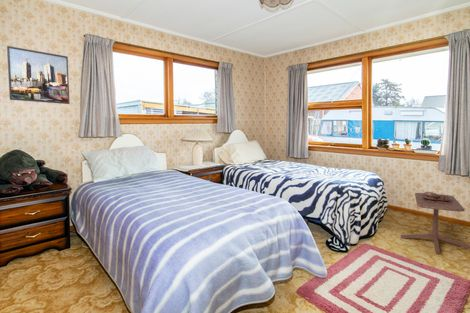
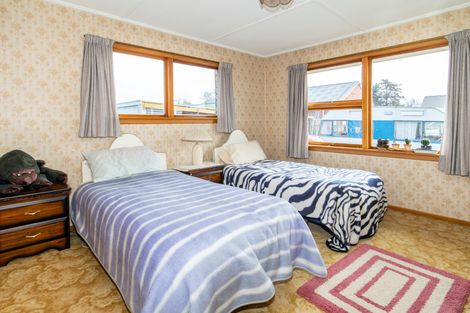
- side table (435, 218)
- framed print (40, 76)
